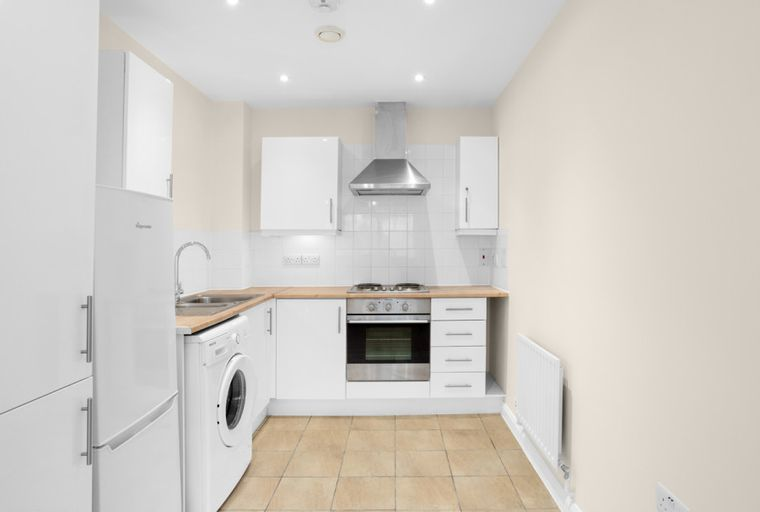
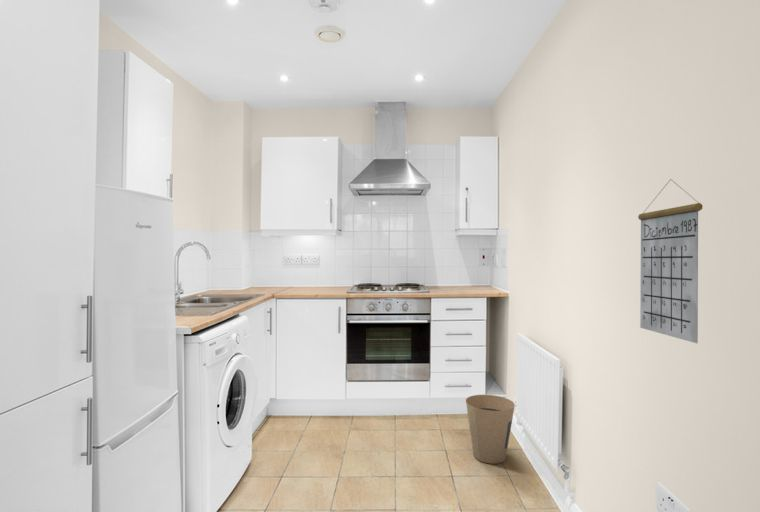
+ trash can (489, 429)
+ calendar (666, 256)
